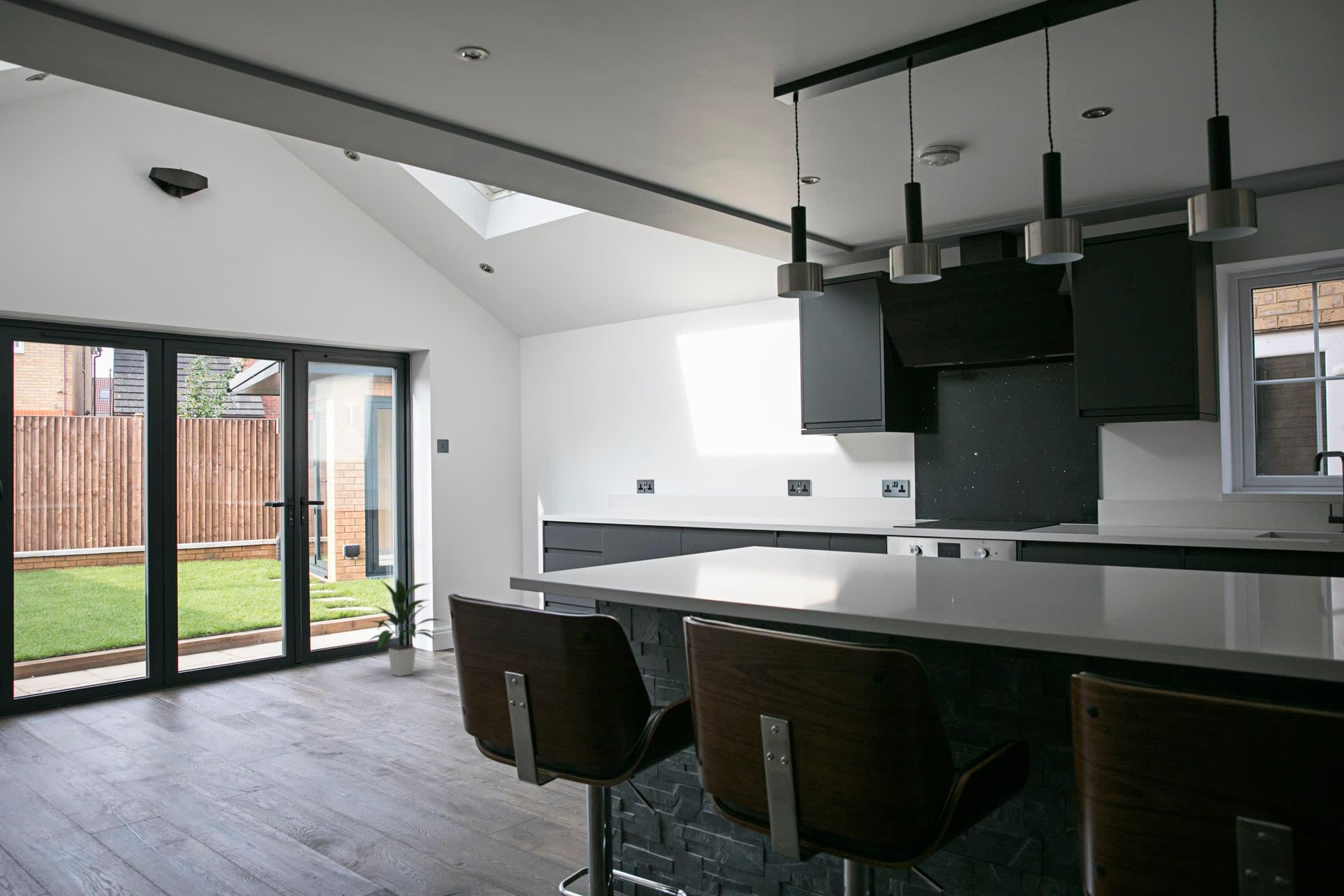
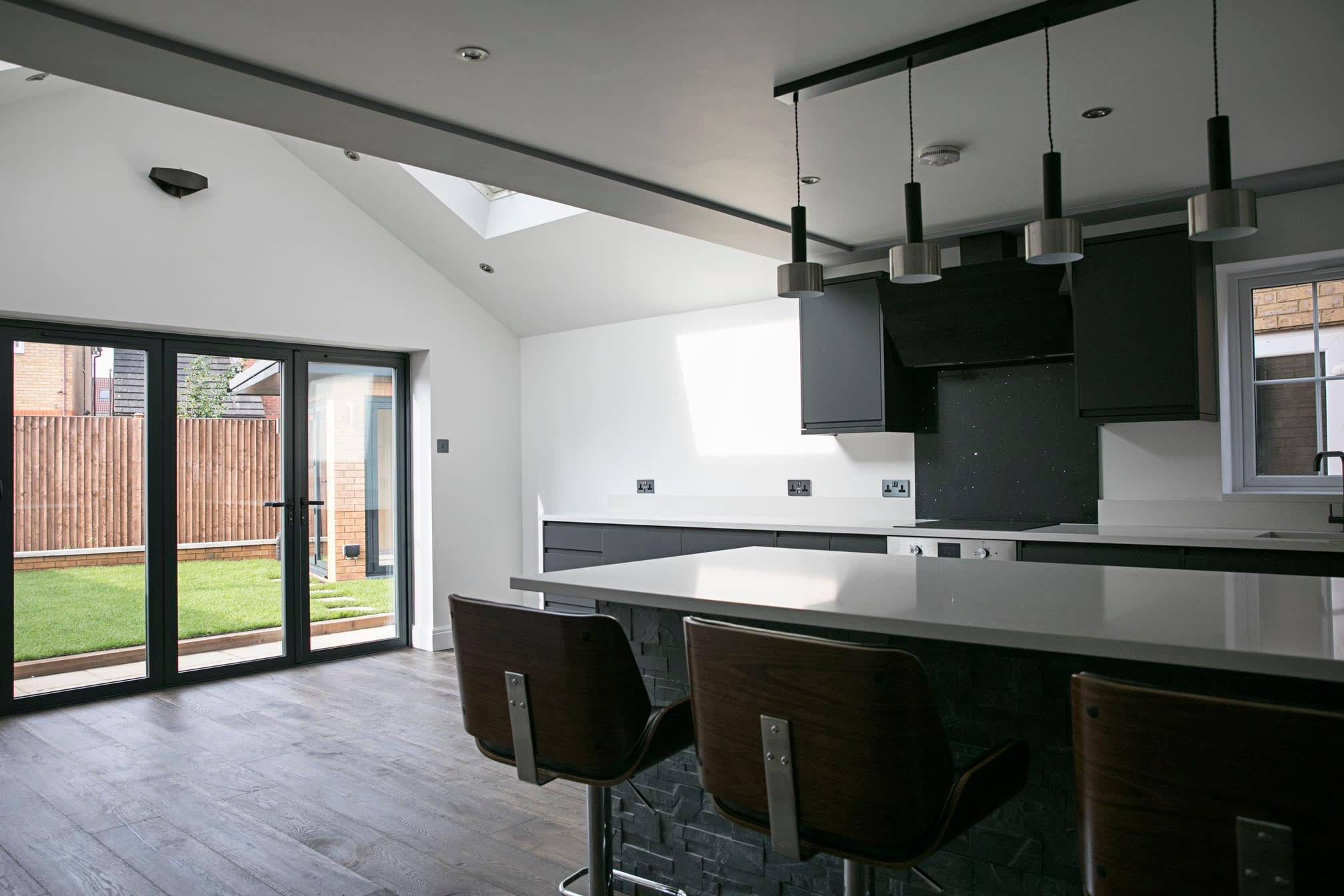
- indoor plant (401, 624)
